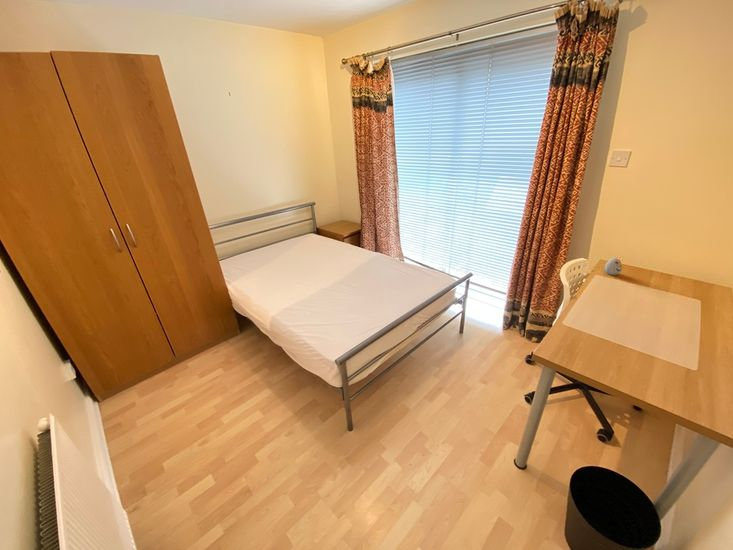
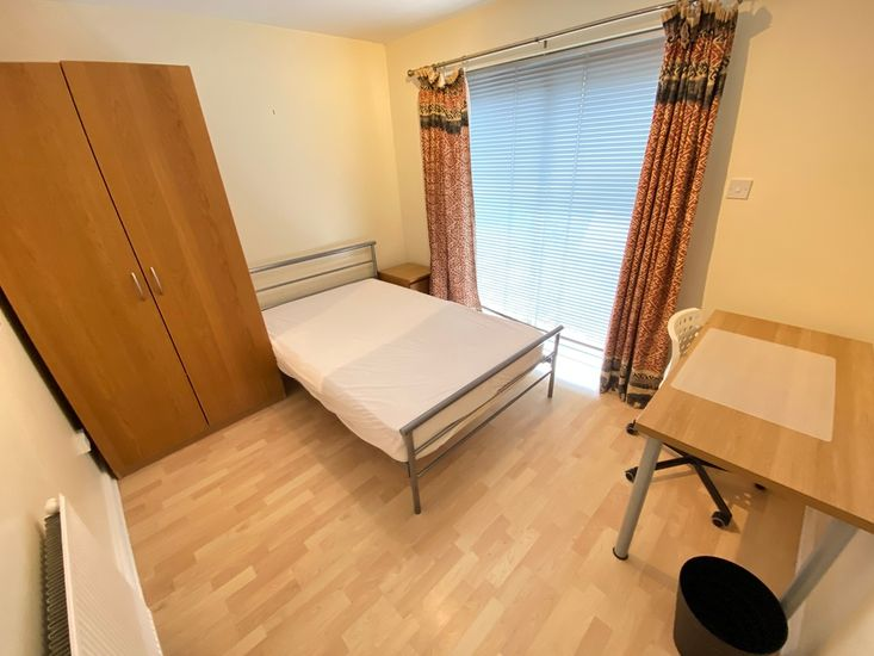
- decorative egg (613, 265)
